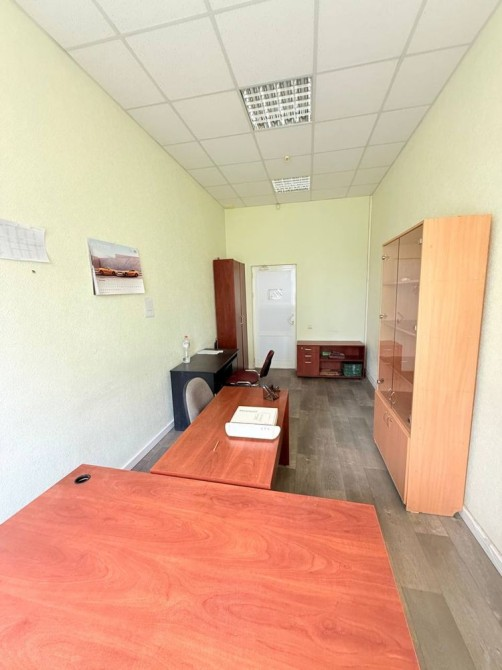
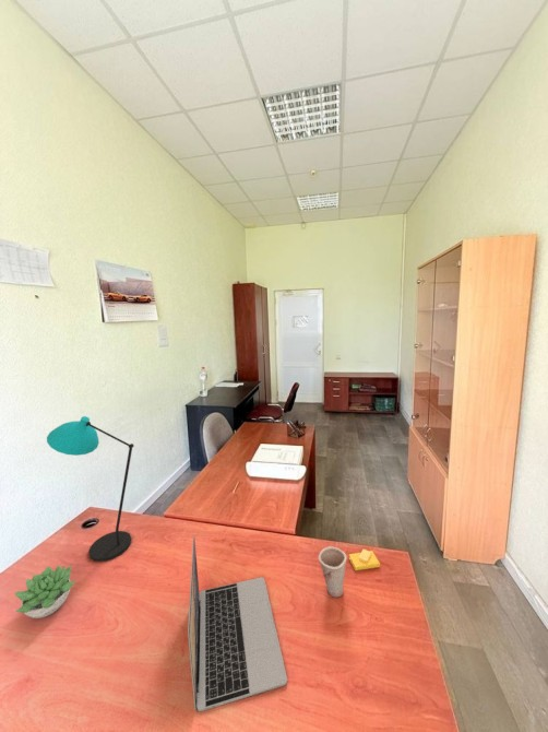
+ sticky notes (364, 559)
+ desk lamp (122, 487)
+ cup (332, 574)
+ succulent plant (47, 593)
+ laptop (234, 600)
